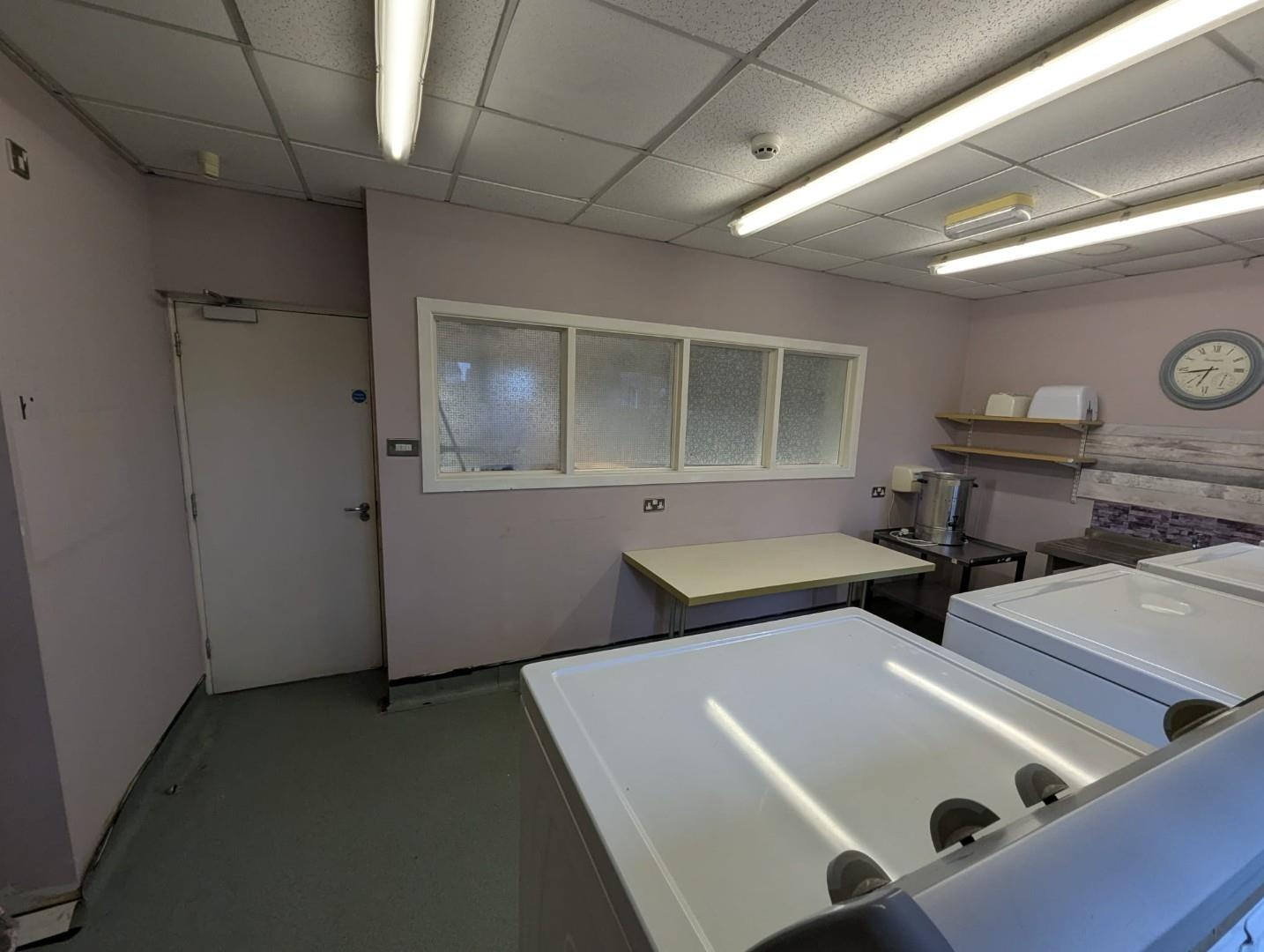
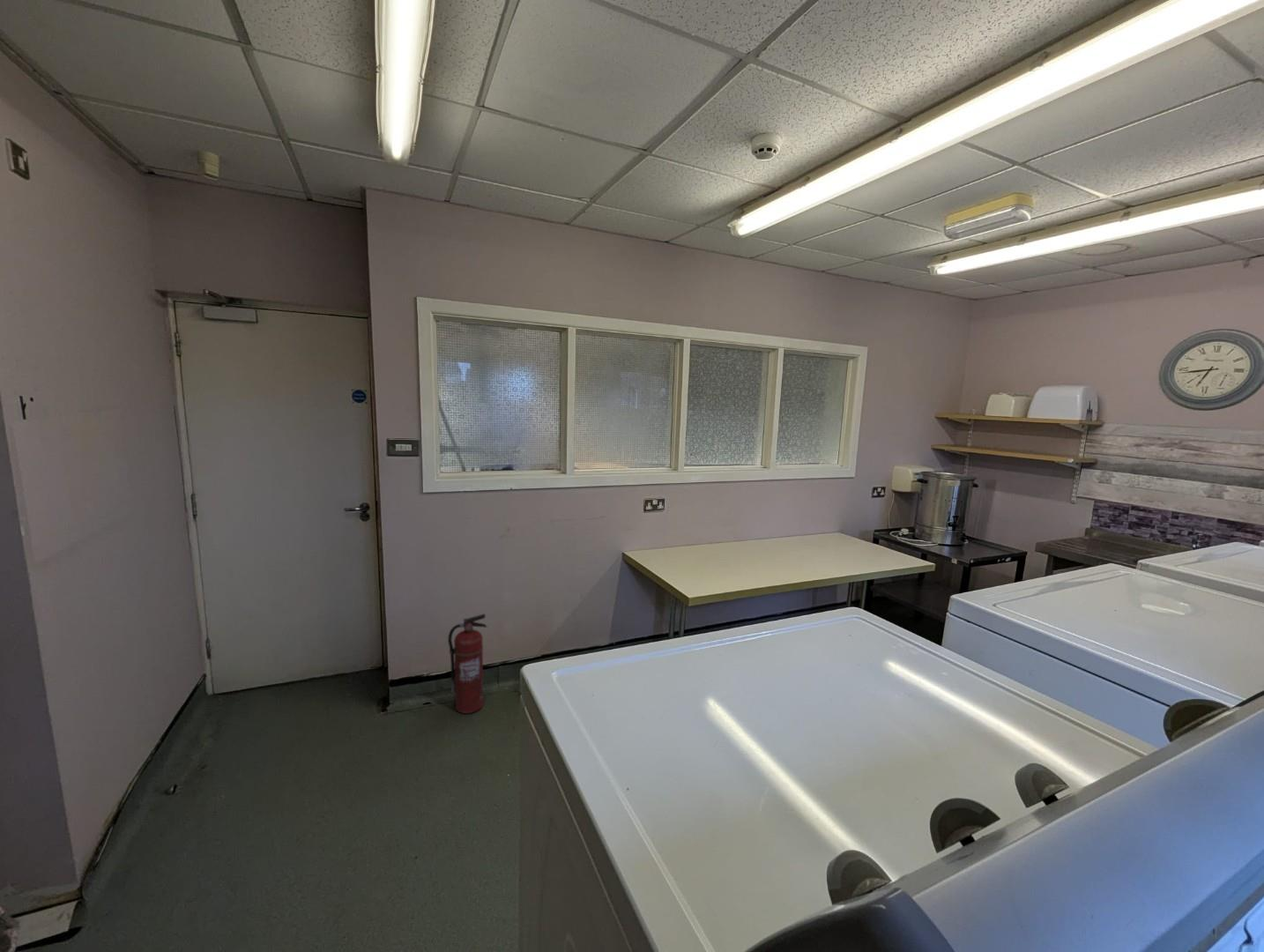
+ fire extinguisher (468, 662)
